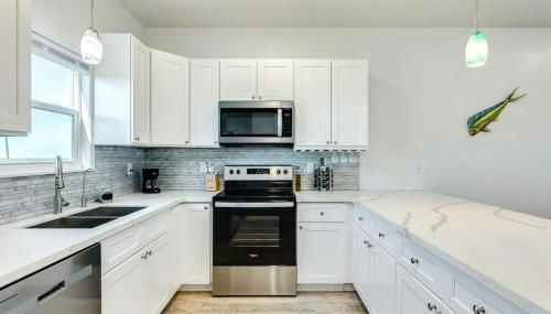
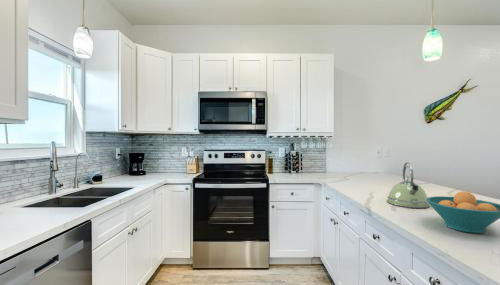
+ kettle (408, 183)
+ fruit bowl (464, 209)
